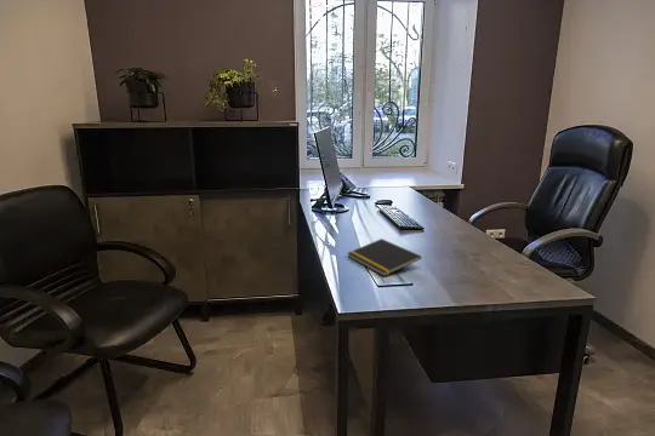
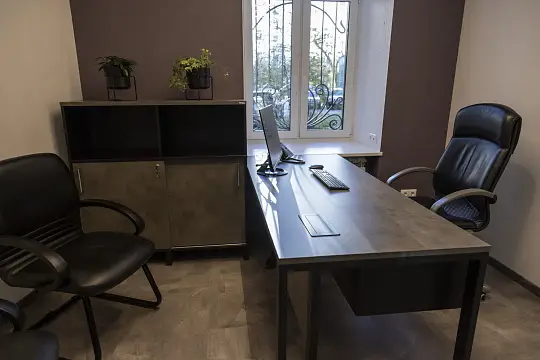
- notepad (382, 256)
